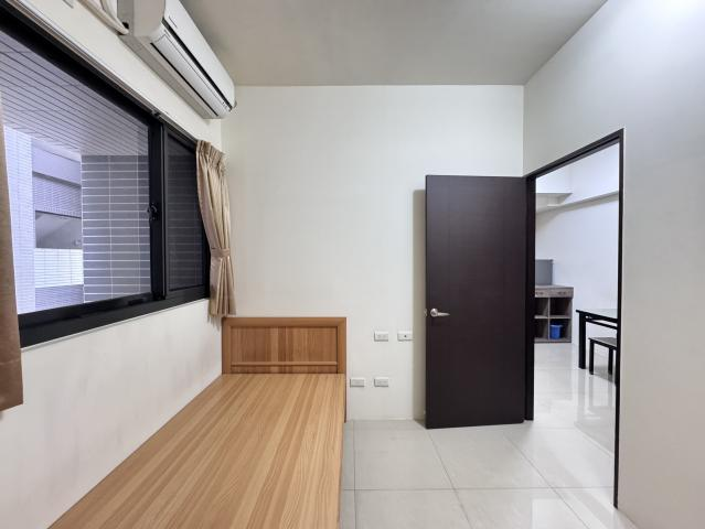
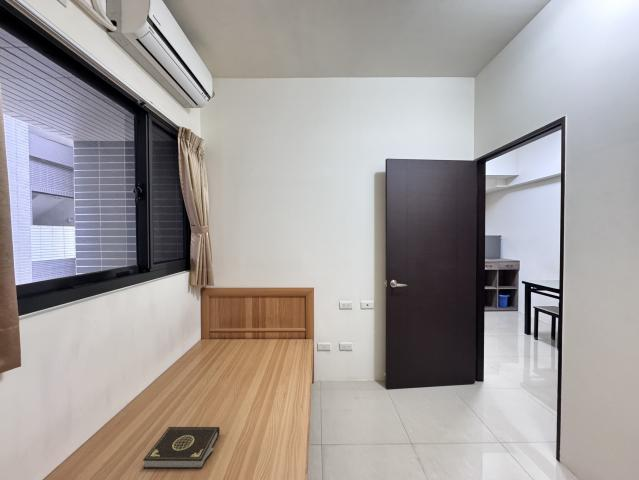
+ book (184, 445)
